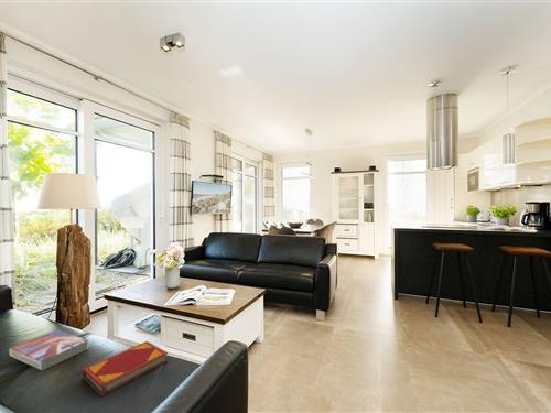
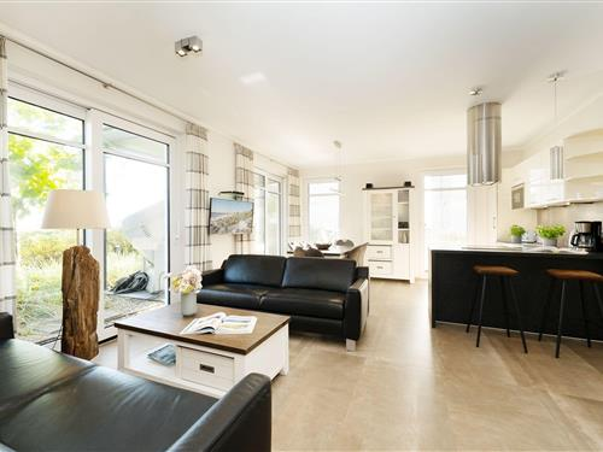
- hardback book (127, 365)
- textbook (50, 347)
